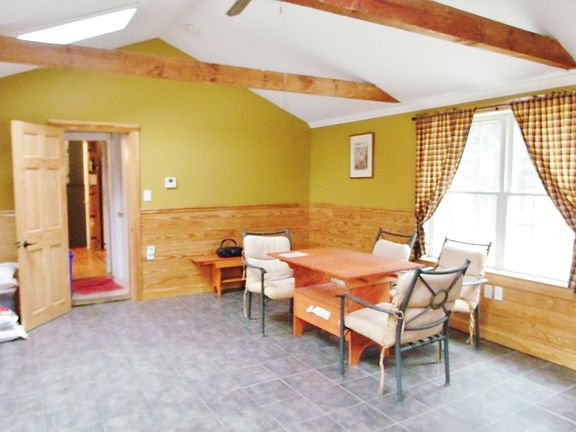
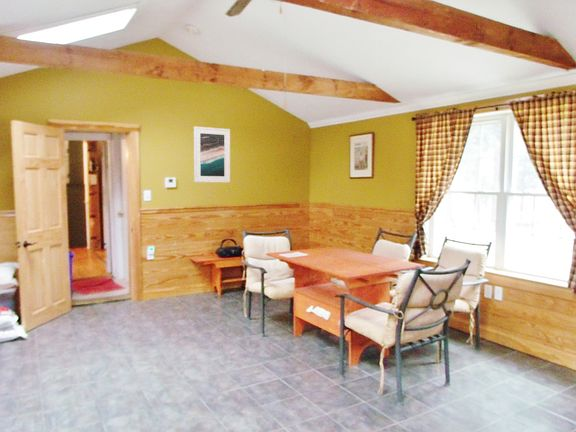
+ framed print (212, 155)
